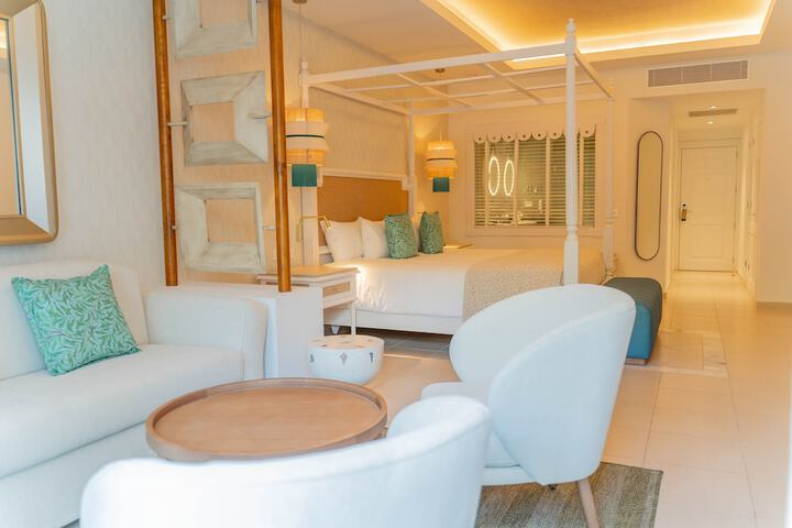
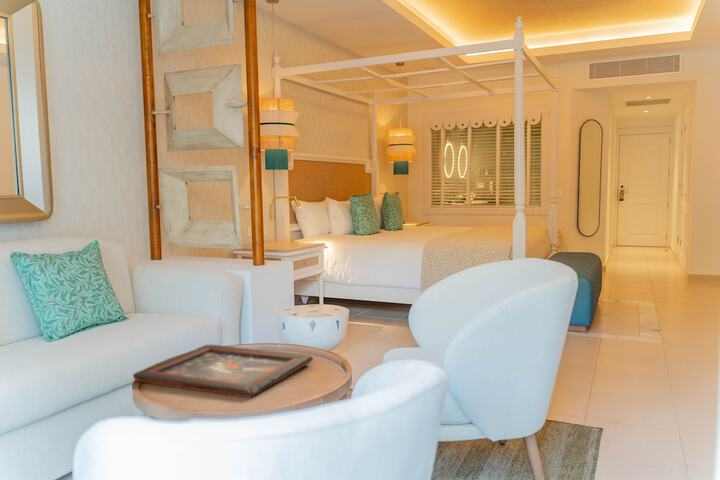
+ decorative tray (226, 367)
